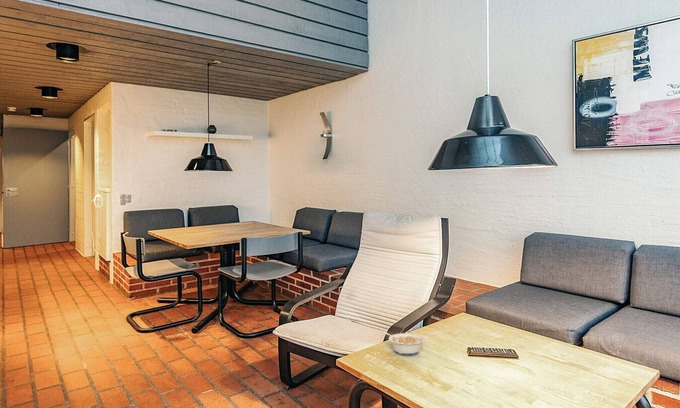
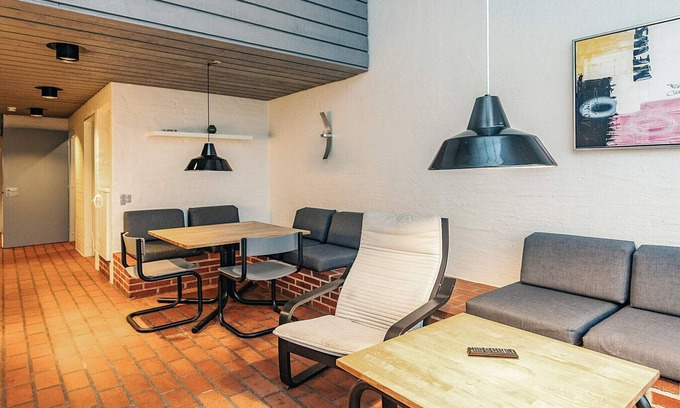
- legume (405, 343)
